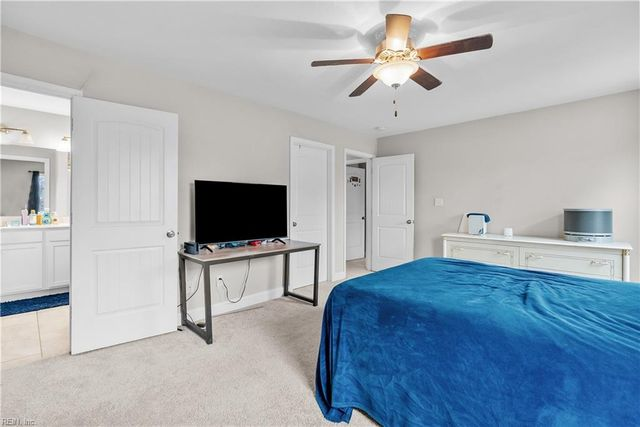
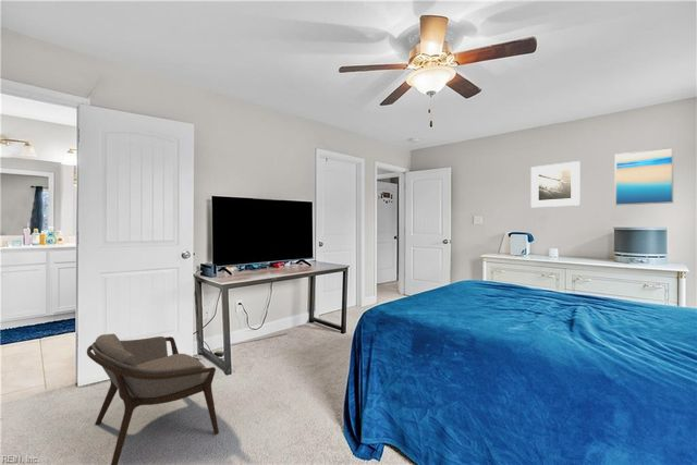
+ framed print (554, 185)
+ chair (149, 378)
+ wall art (643, 178)
